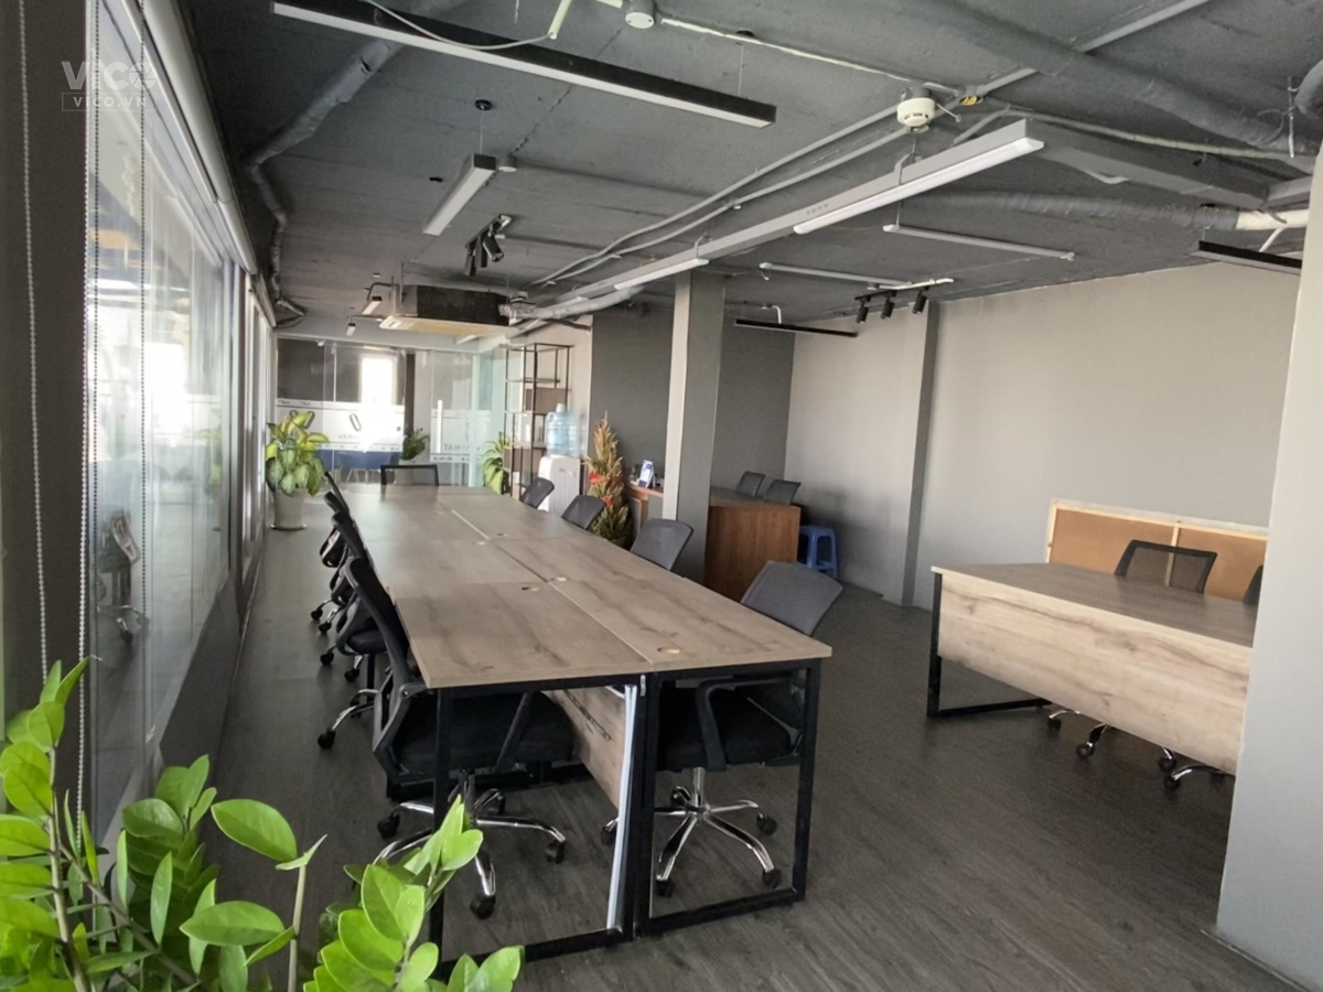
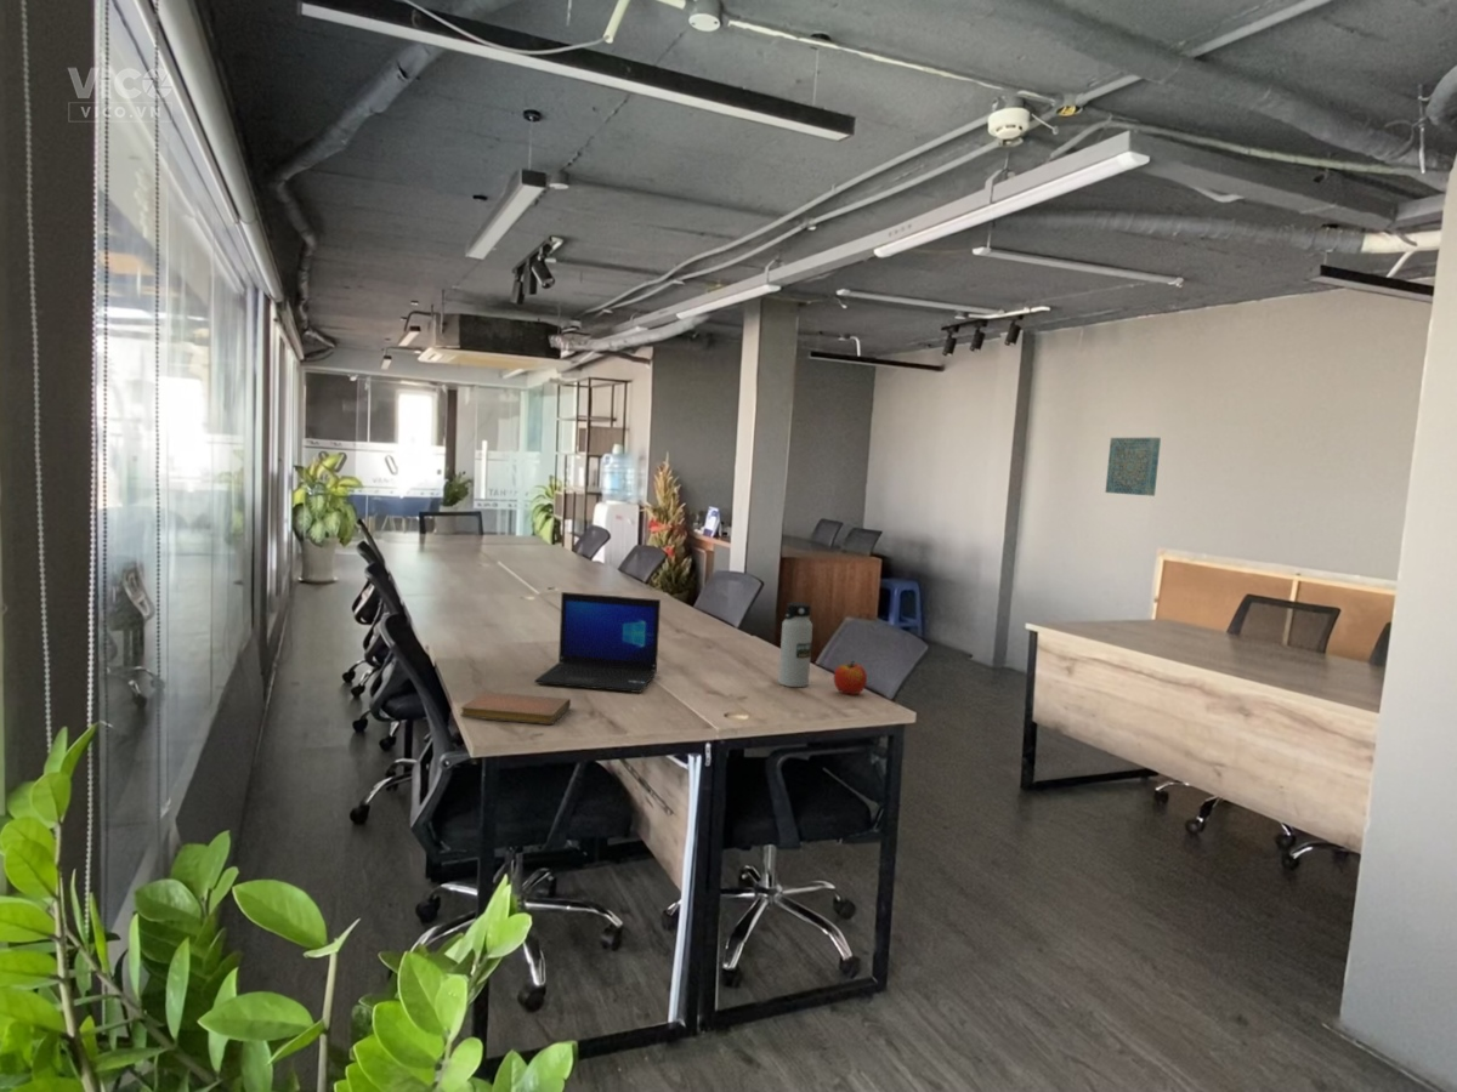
+ notebook (516, 706)
+ apple (850, 677)
+ laptop (600, 639)
+ wall art (1132, 466)
+ water bottle (795, 643)
